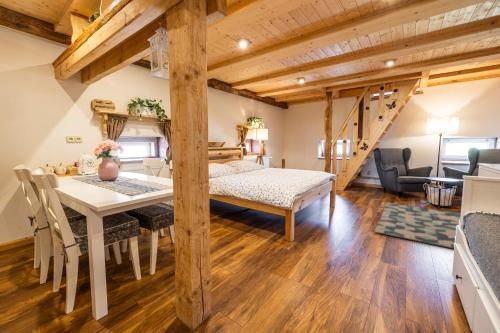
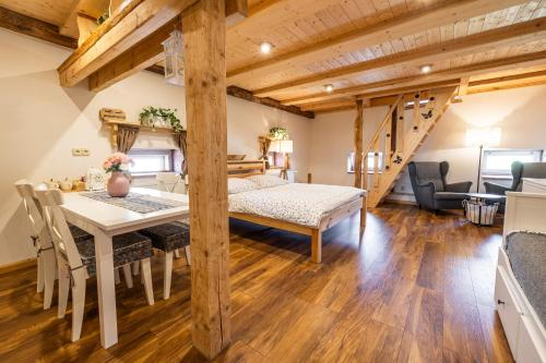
- rug (430, 221)
